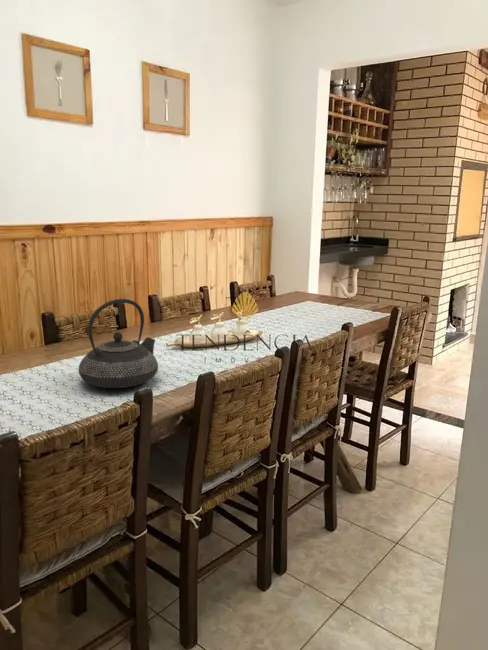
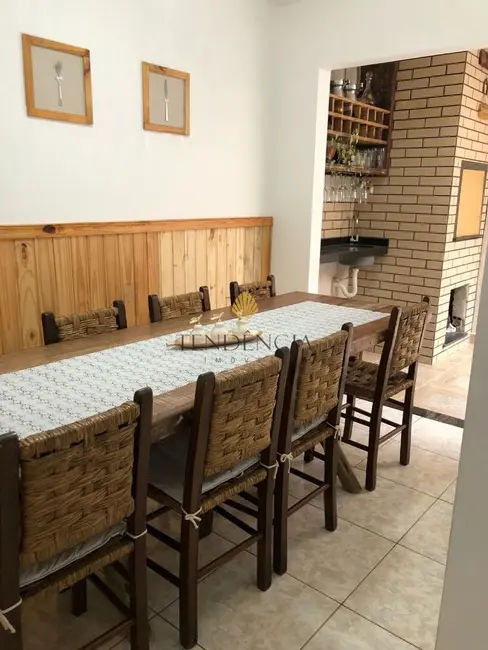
- teapot (122, 340)
